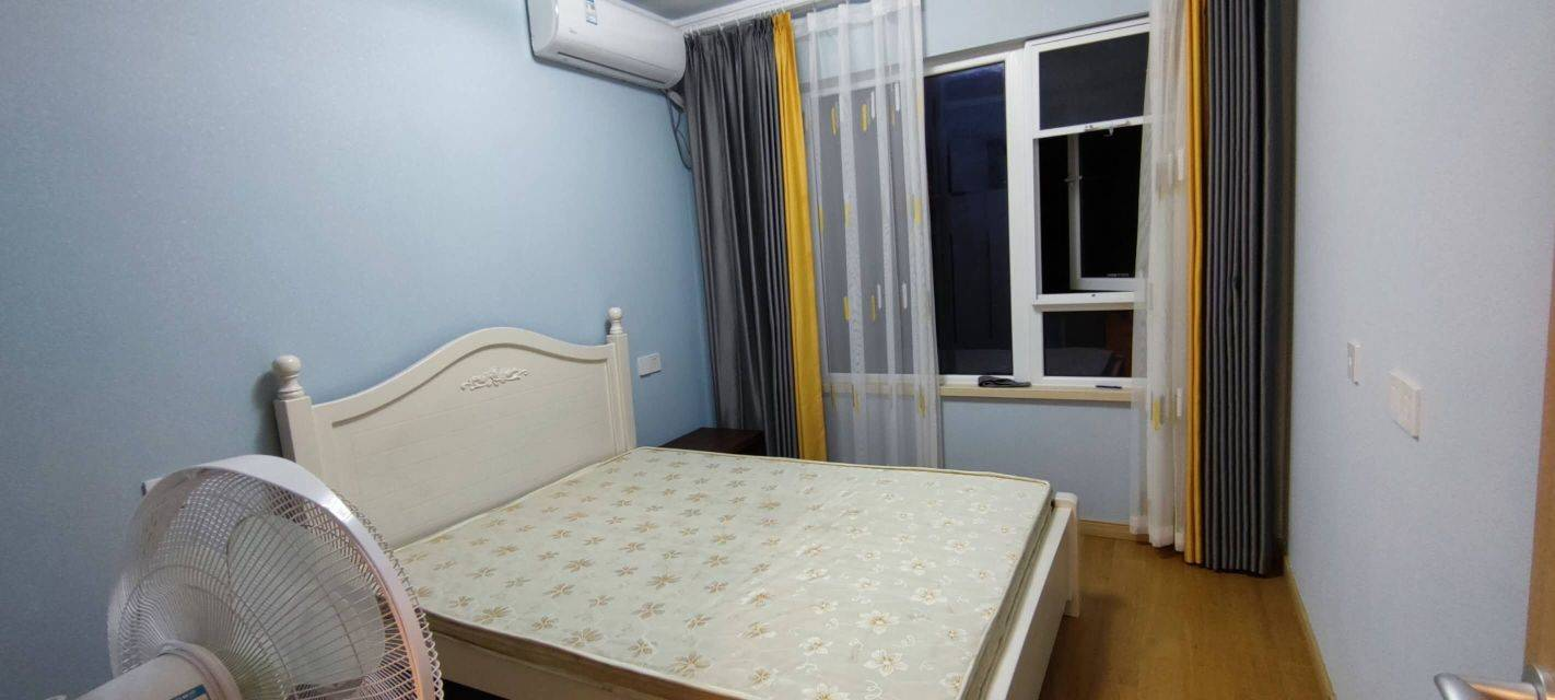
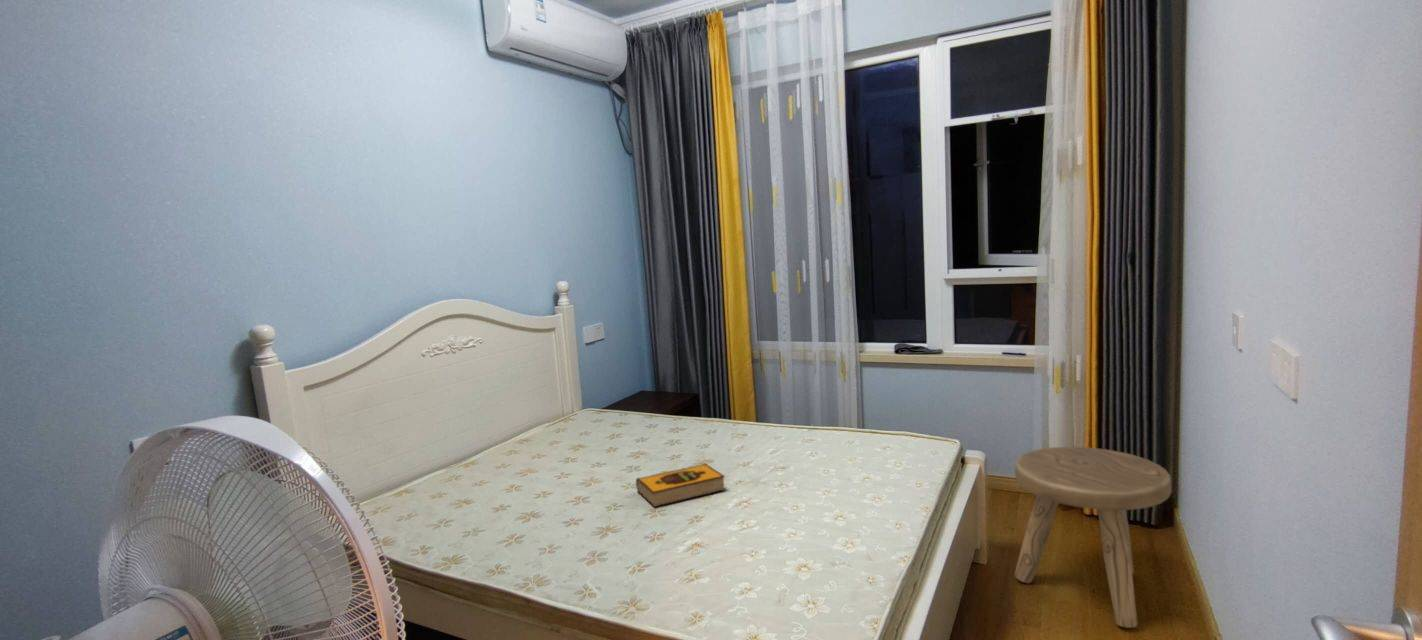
+ stool (1100, 529)
+ hardback book (680, 483)
